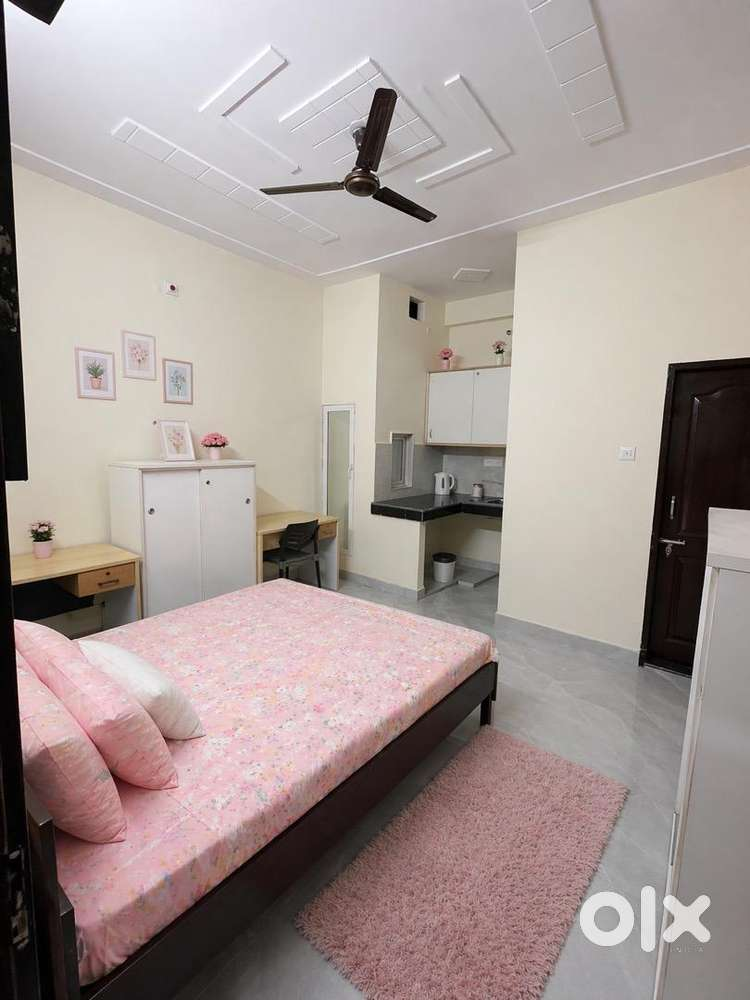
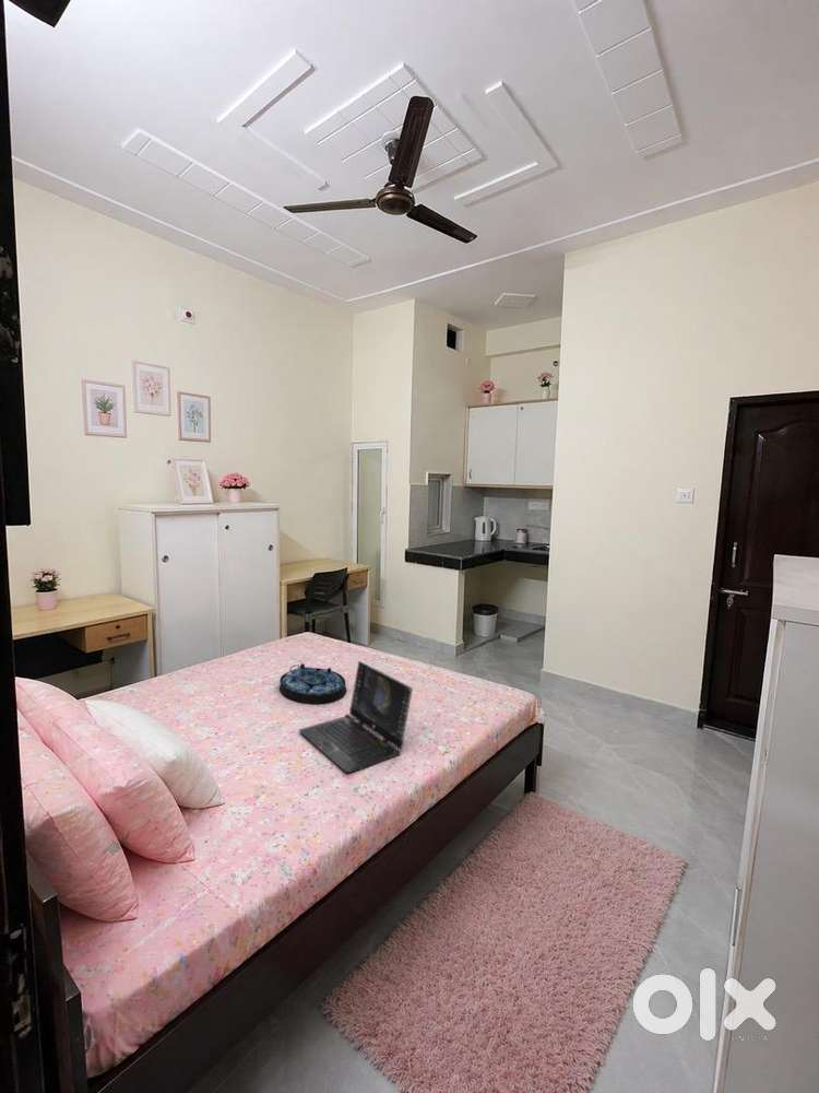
+ serving tray (312, 680)
+ laptop computer (353, 712)
